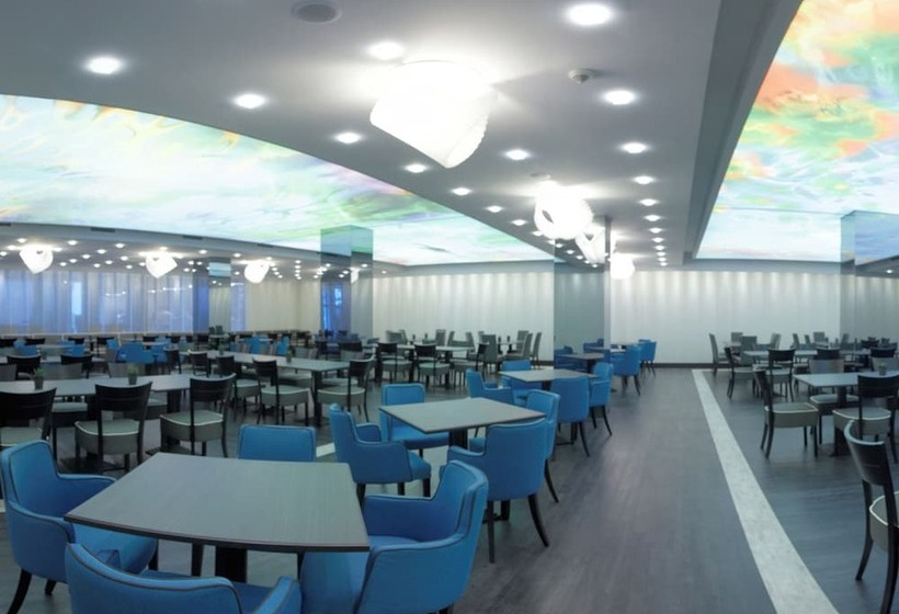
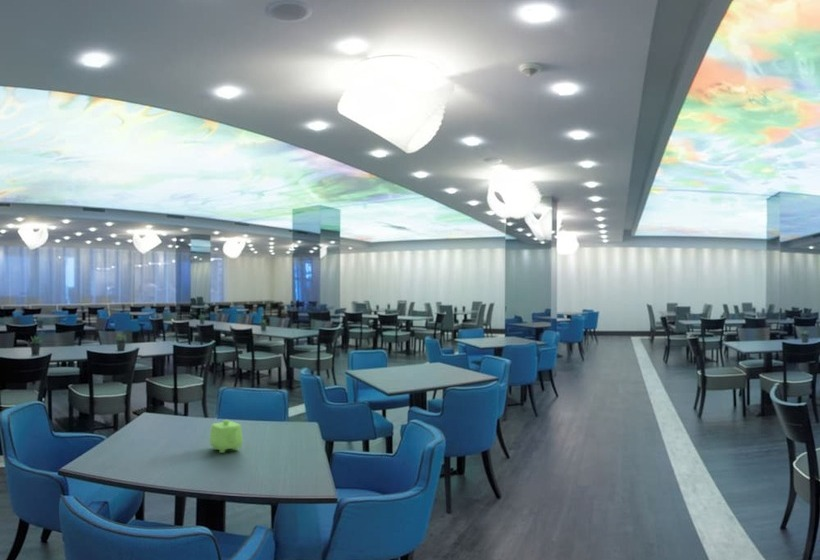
+ teapot (227, 435)
